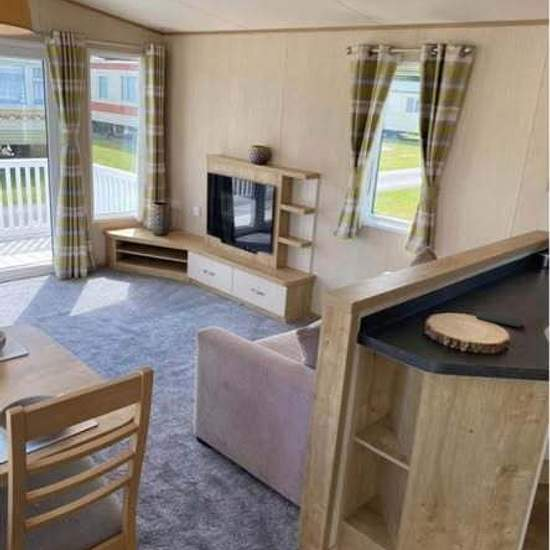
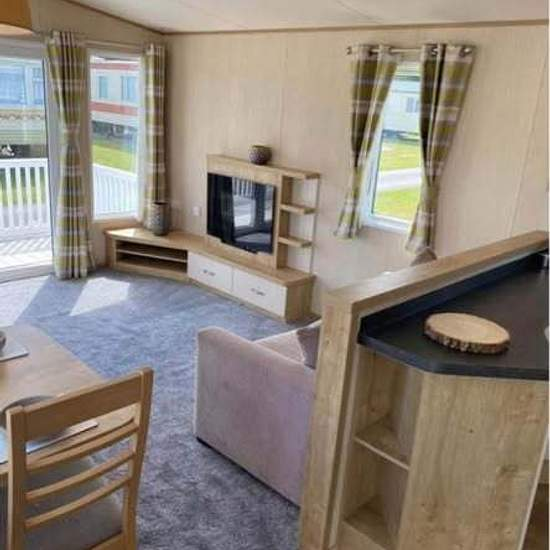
- smartphone (498, 318)
